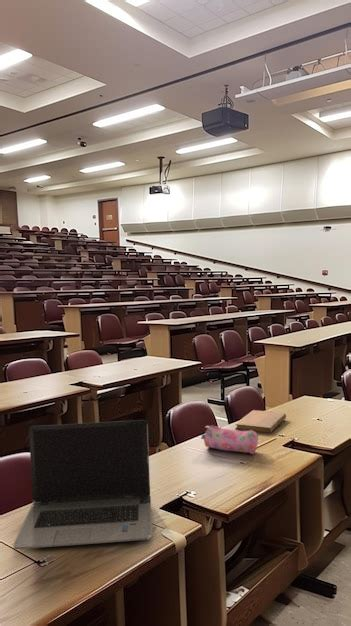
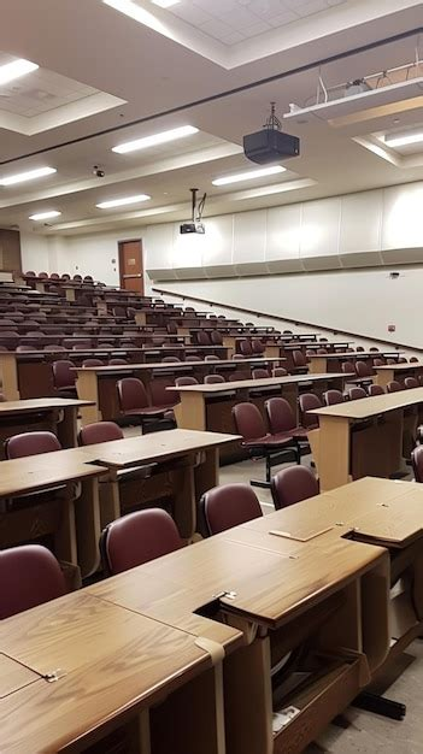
- pencil case (230, 438)
- notebook (261, 421)
- laptop computer (86, 480)
